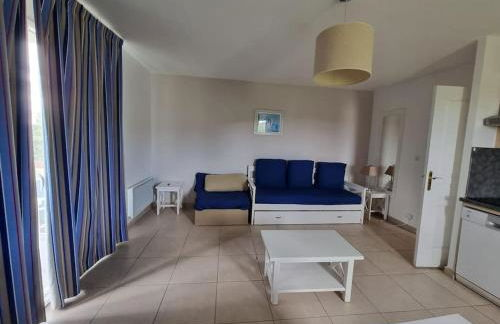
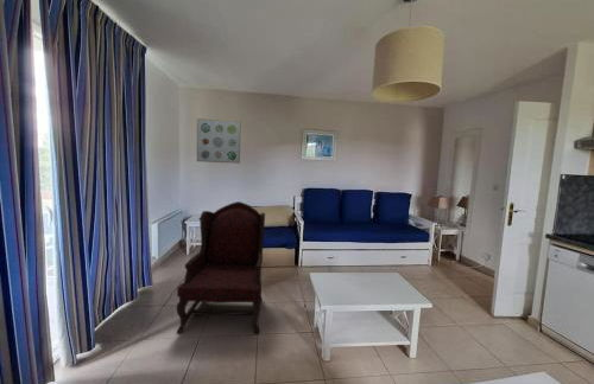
+ wall art (219, 141)
+ armchair (229, 258)
